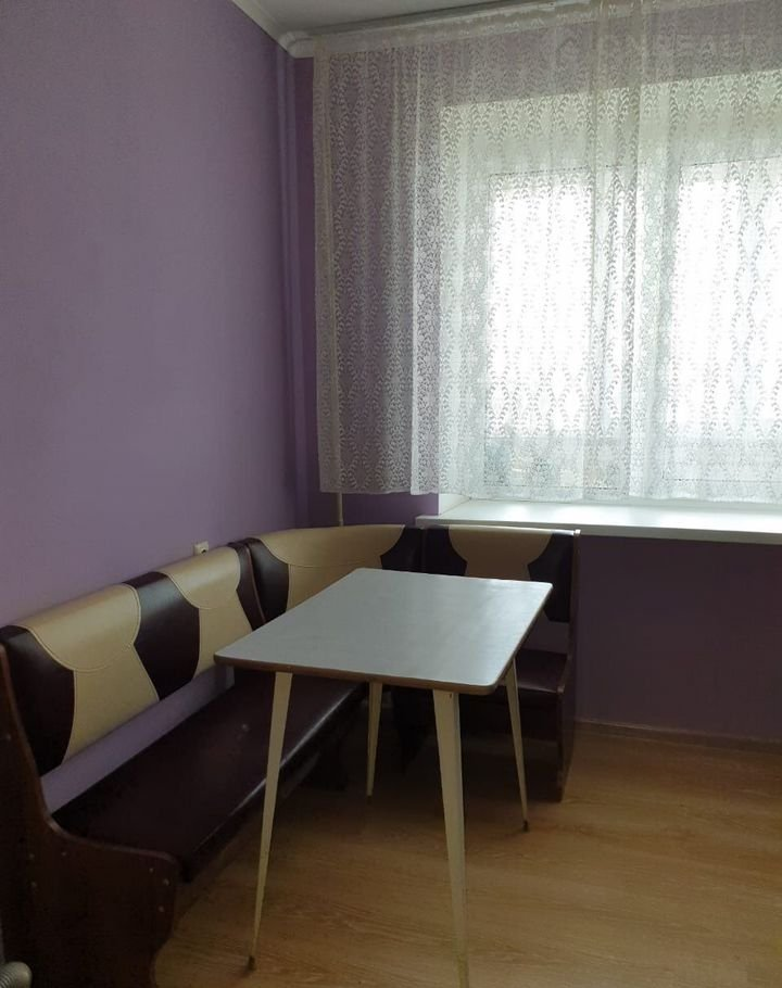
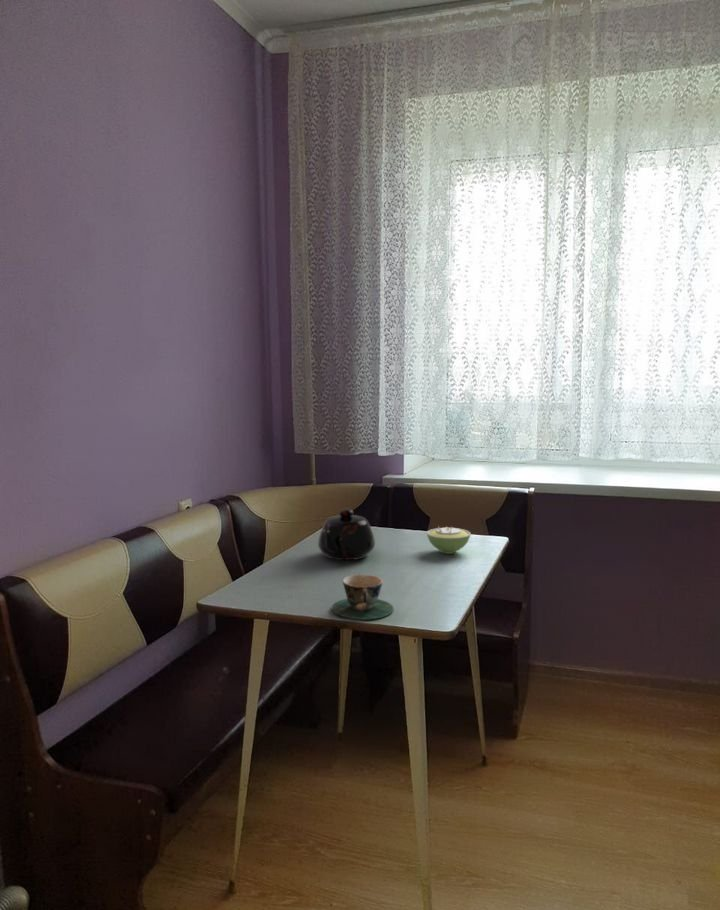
+ sugar bowl (448, 538)
+ teacup (362, 594)
+ teapot (345, 533)
